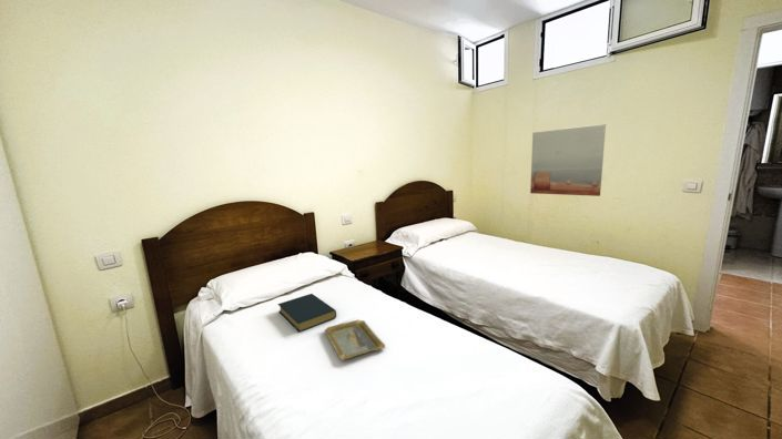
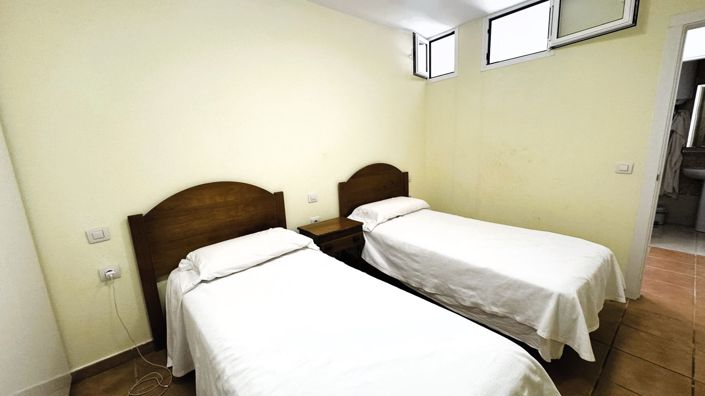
- hardback book (306, 310)
- wall art (563, 162)
- tray (353, 338)
